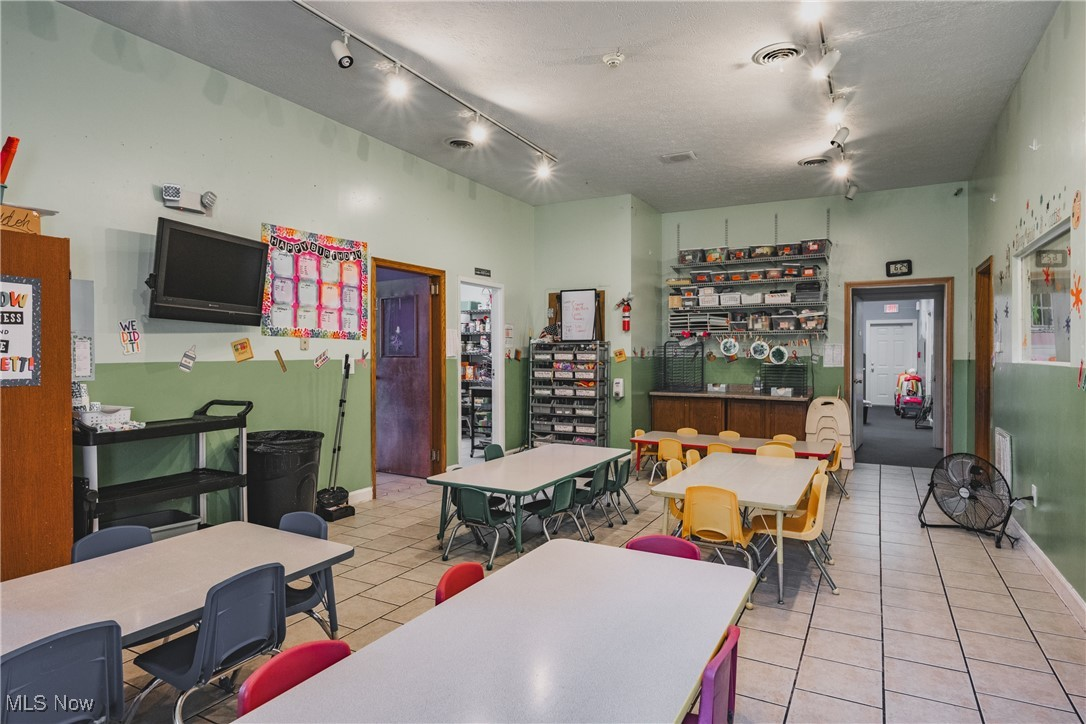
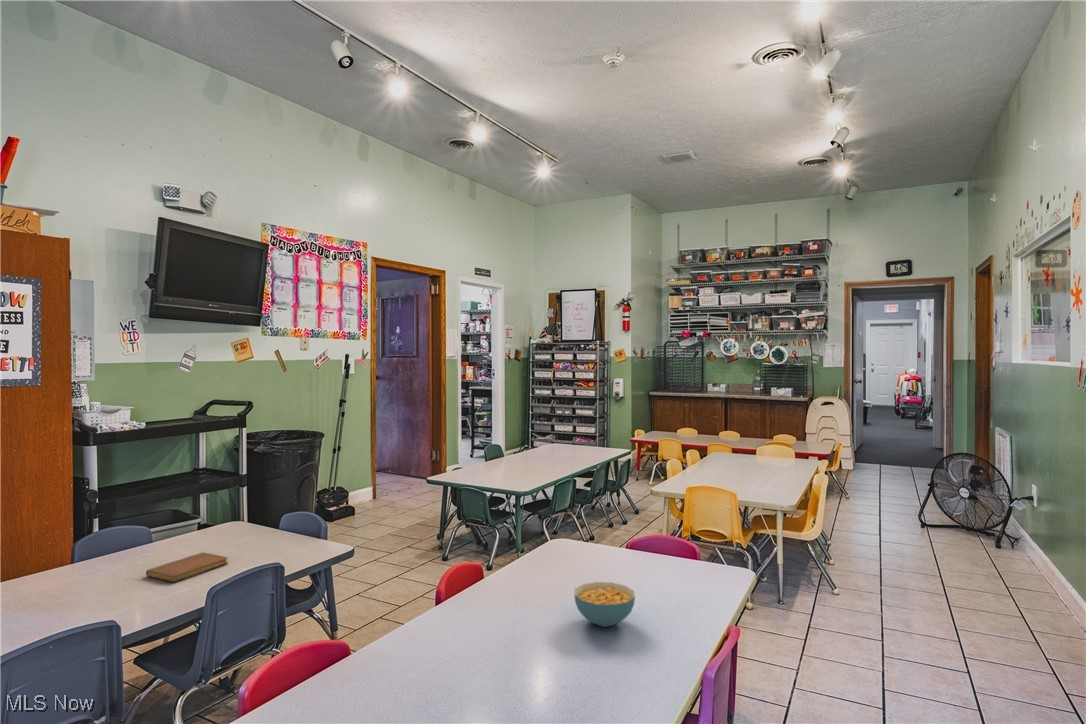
+ cereal bowl (604, 607)
+ notebook (188, 566)
